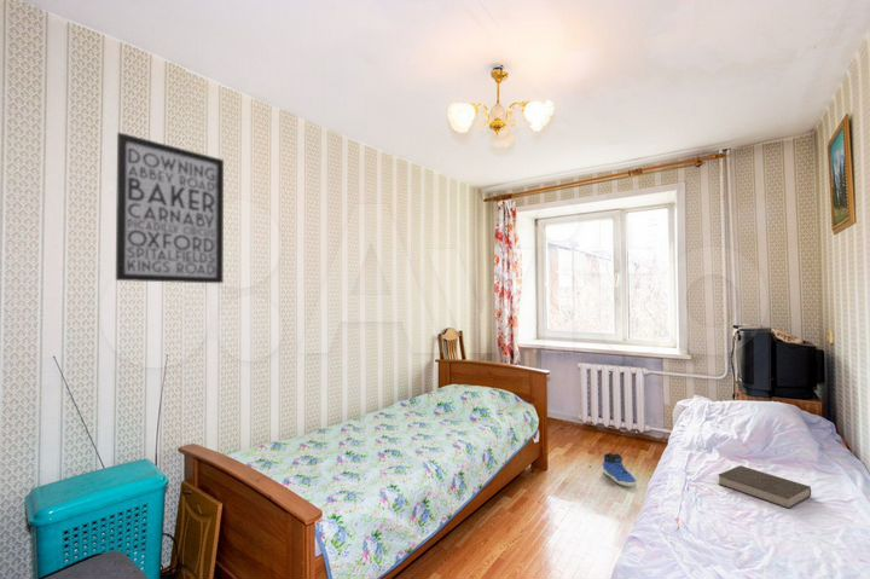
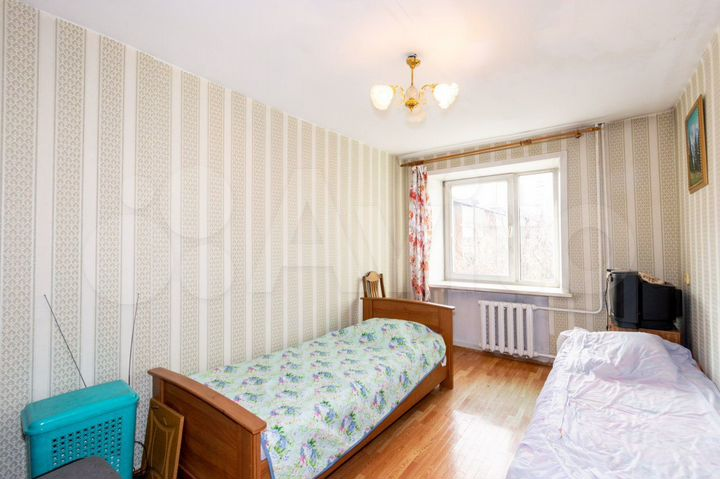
- wall art (174, 214)
- book (762, 485)
- sneaker (619, 467)
